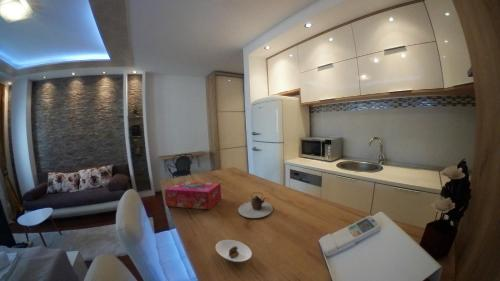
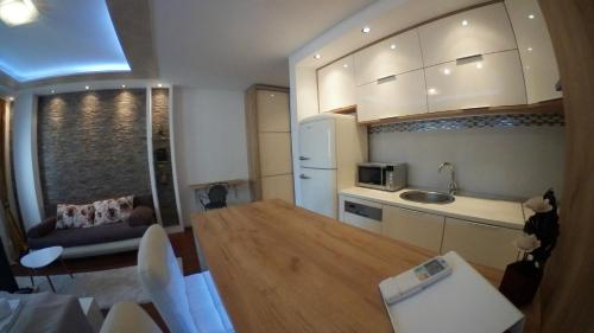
- tissue box (193, 194)
- teapot (255, 200)
- saucer (233, 252)
